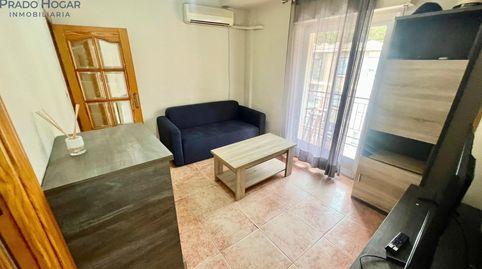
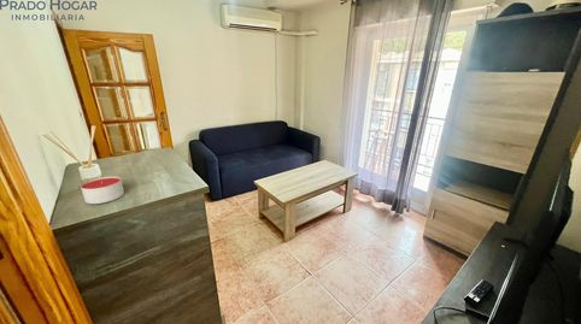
+ candle (102, 188)
